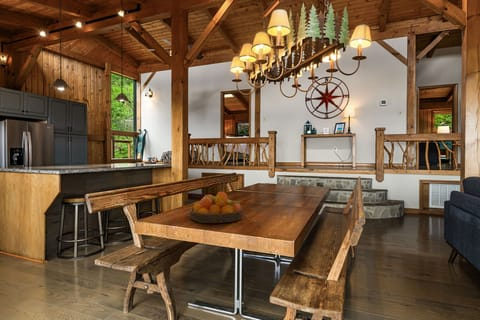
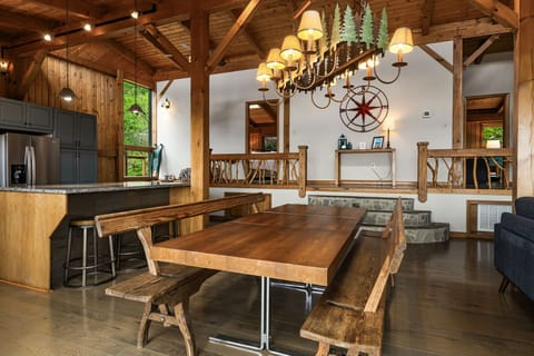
- fruit bowl (216, 205)
